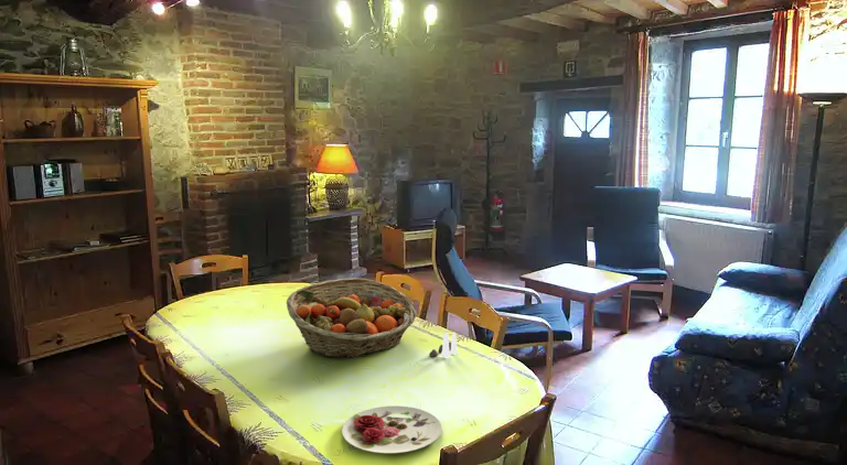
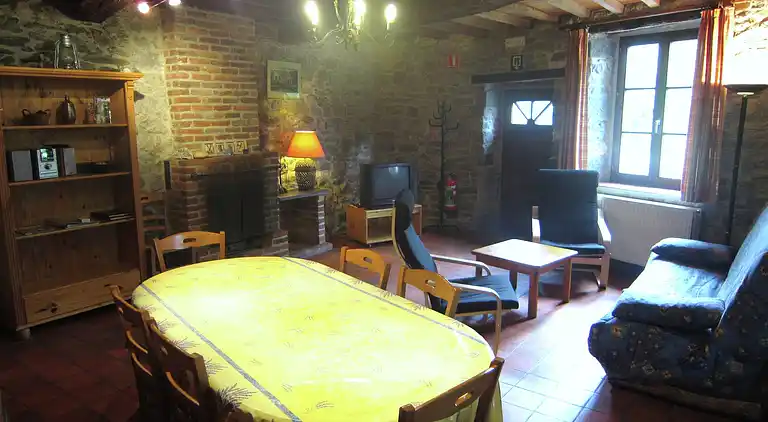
- salt and pepper shaker set (444, 342)
- fruit basket (353, 315)
- plate (392, 426)
